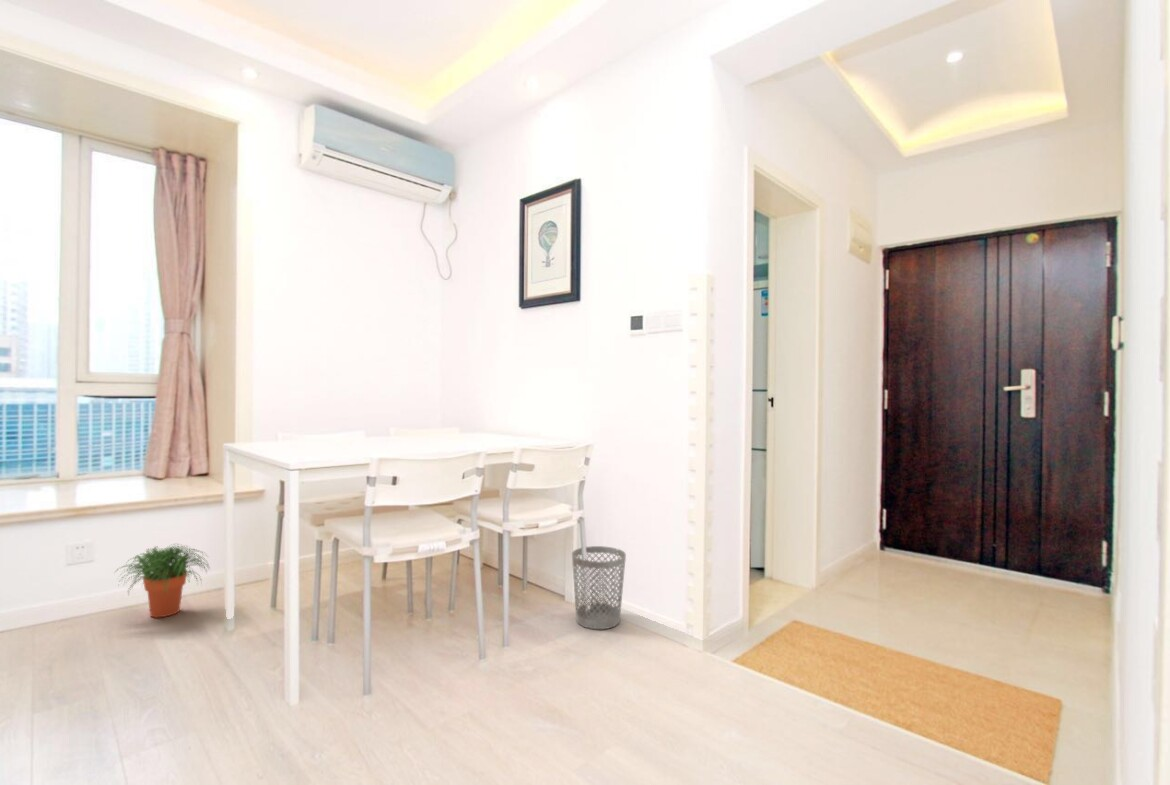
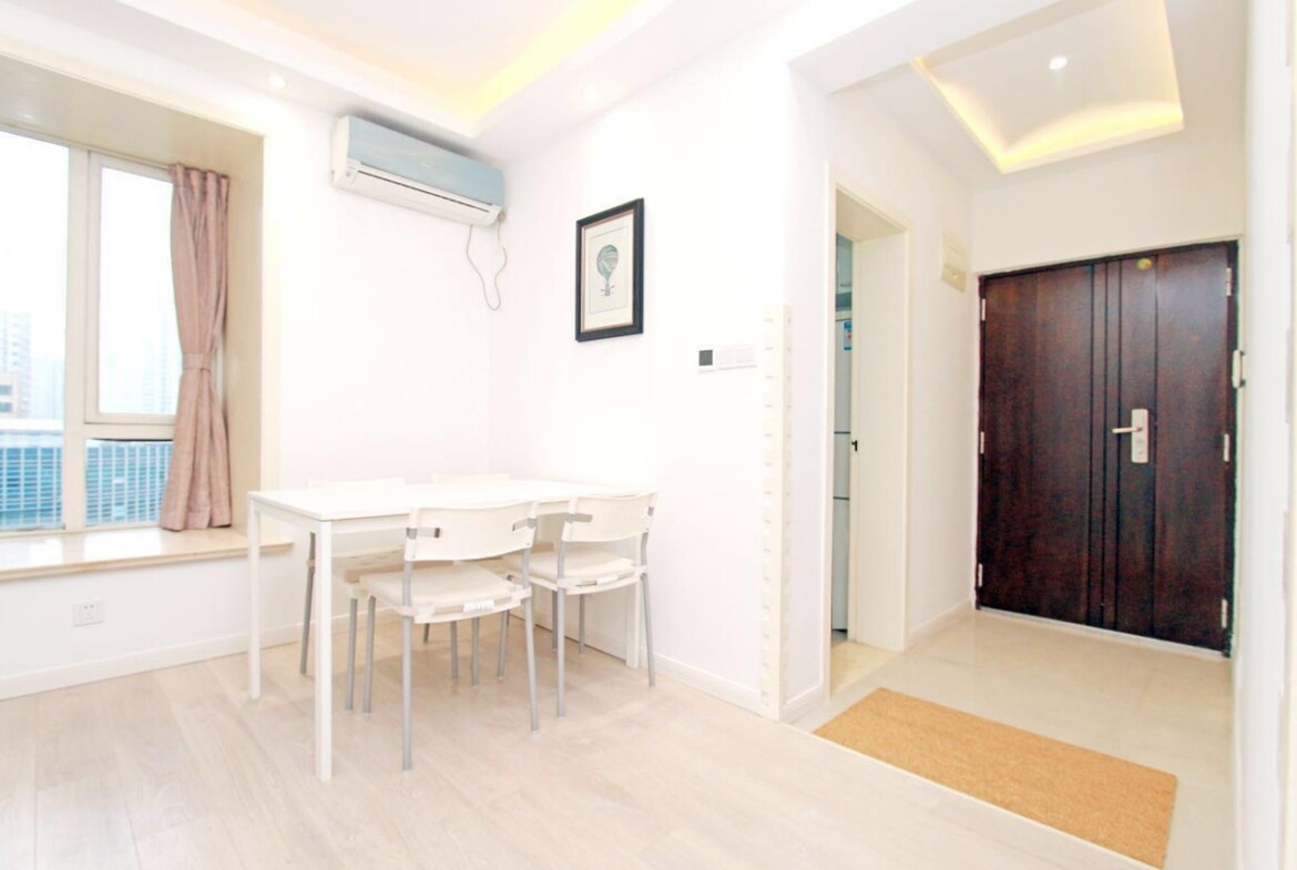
- wastebasket (598, 587)
- potted plant (166, 579)
